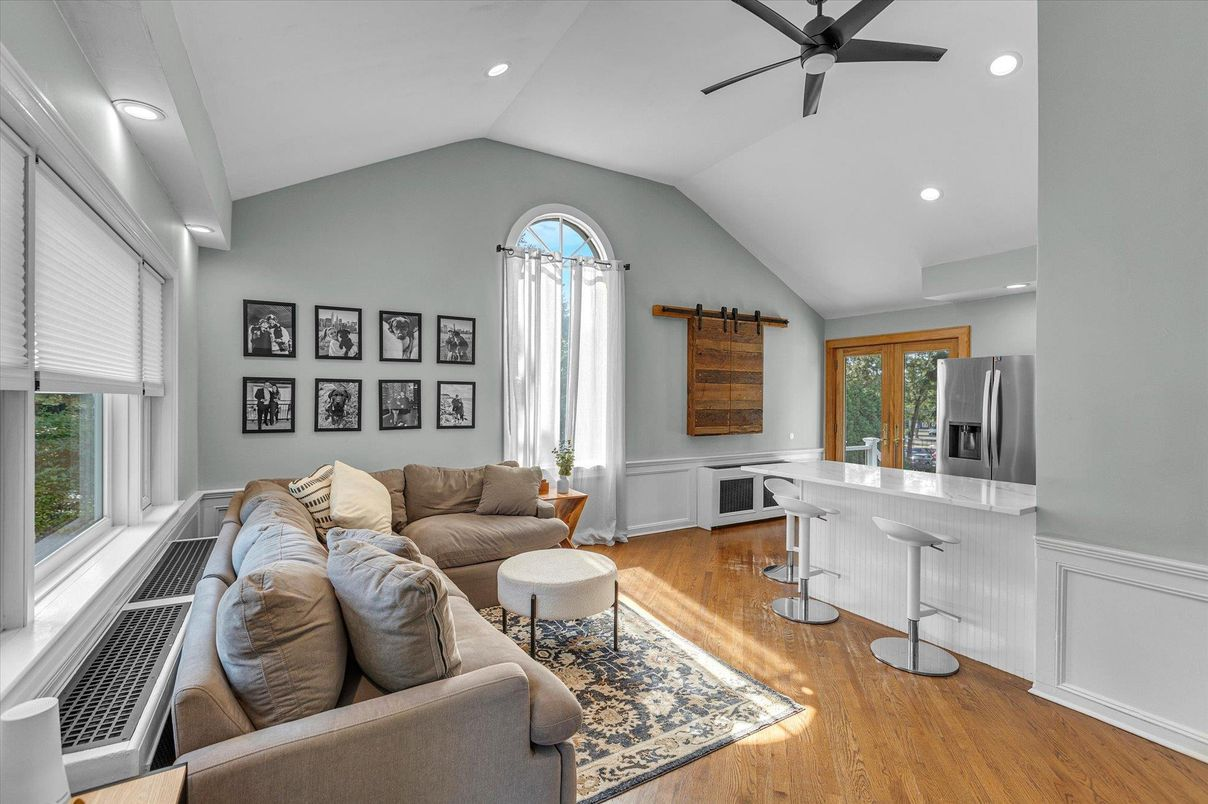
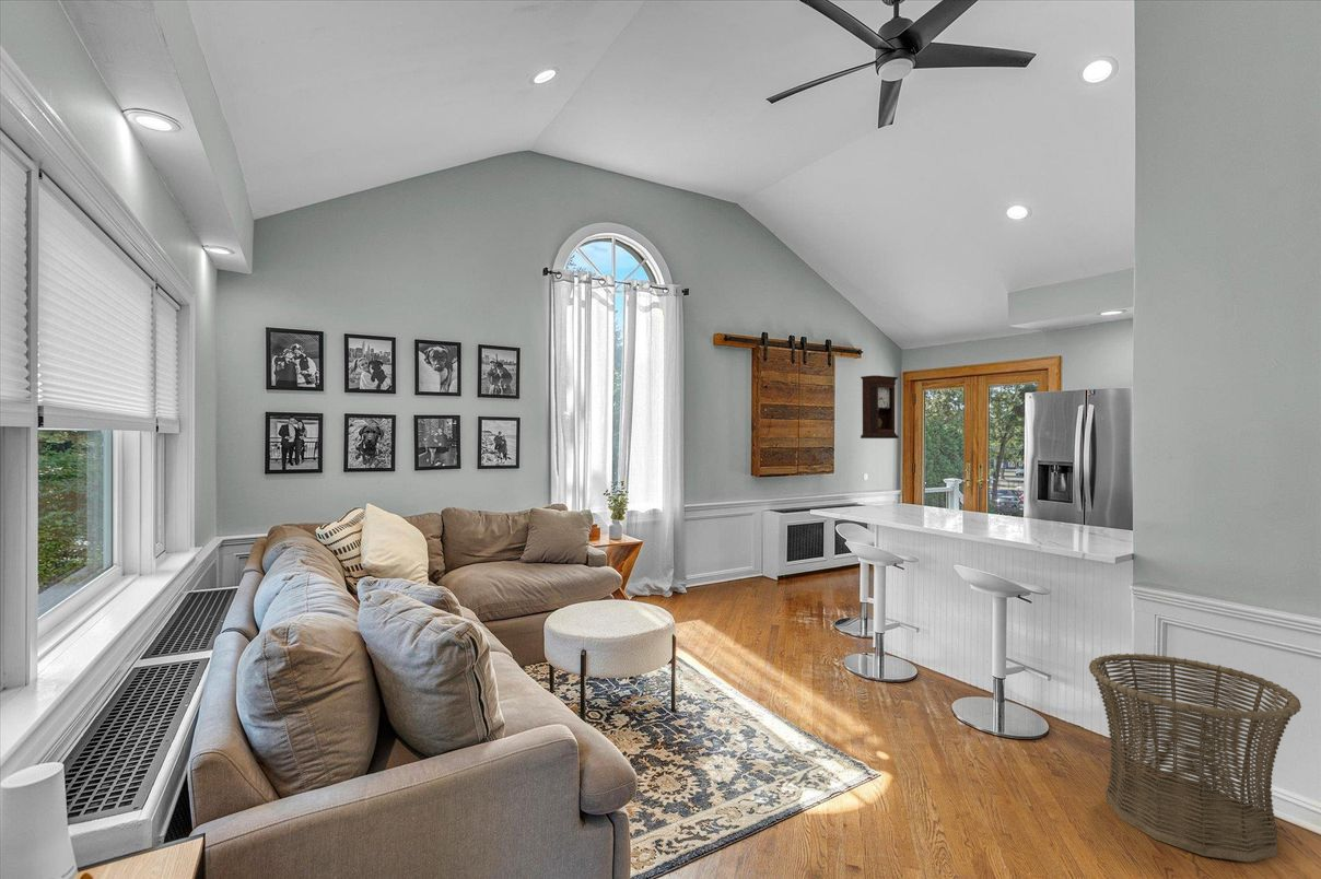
+ pendulum clock (880, 407)
+ basket (1186, 748)
